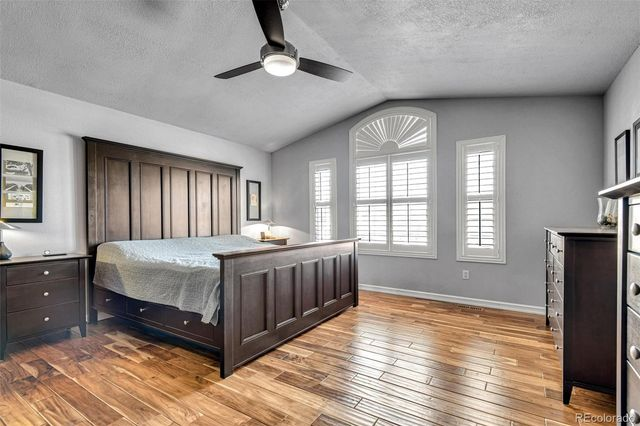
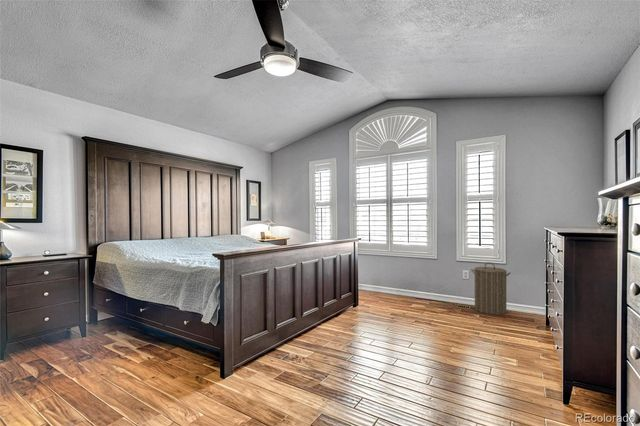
+ laundry hamper (490, 286)
